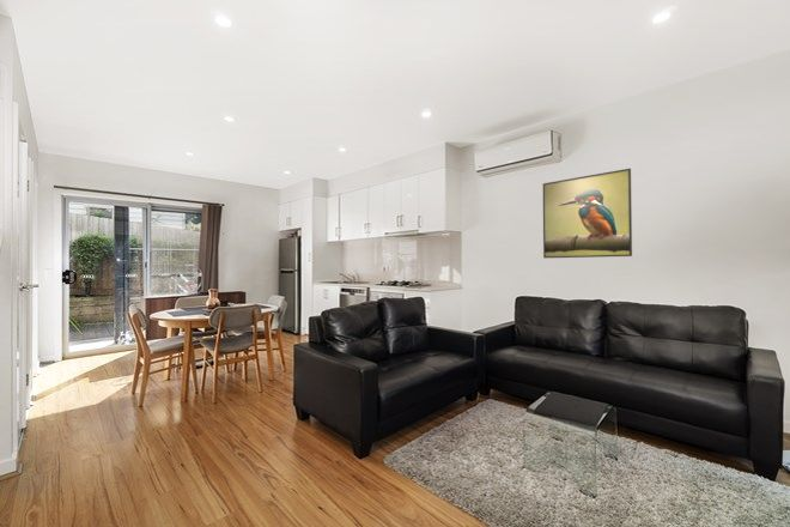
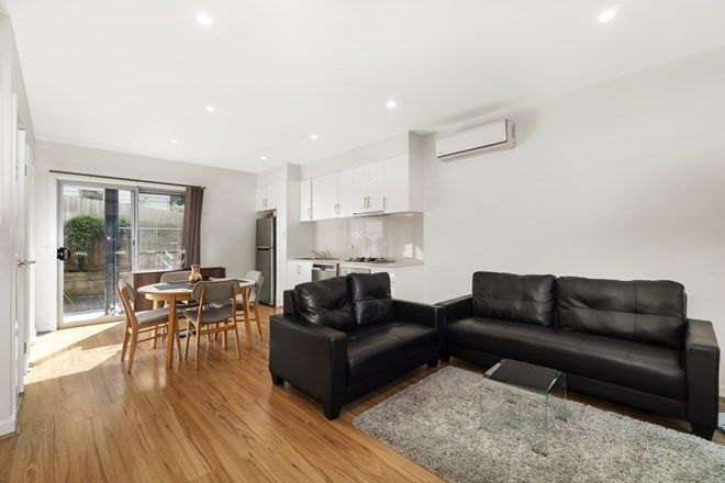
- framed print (583, 217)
